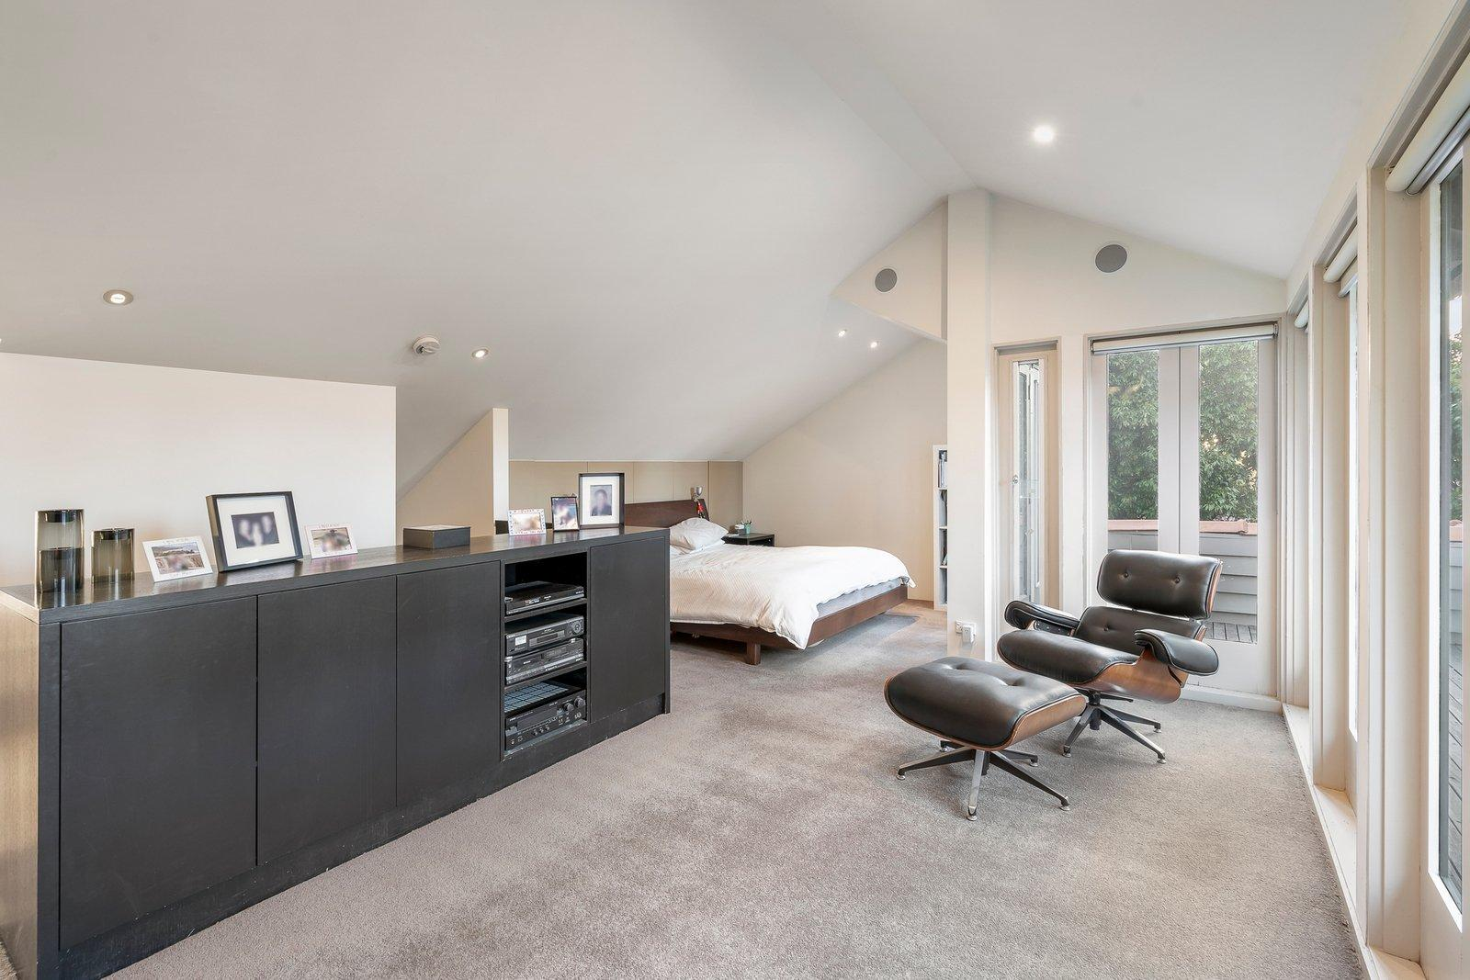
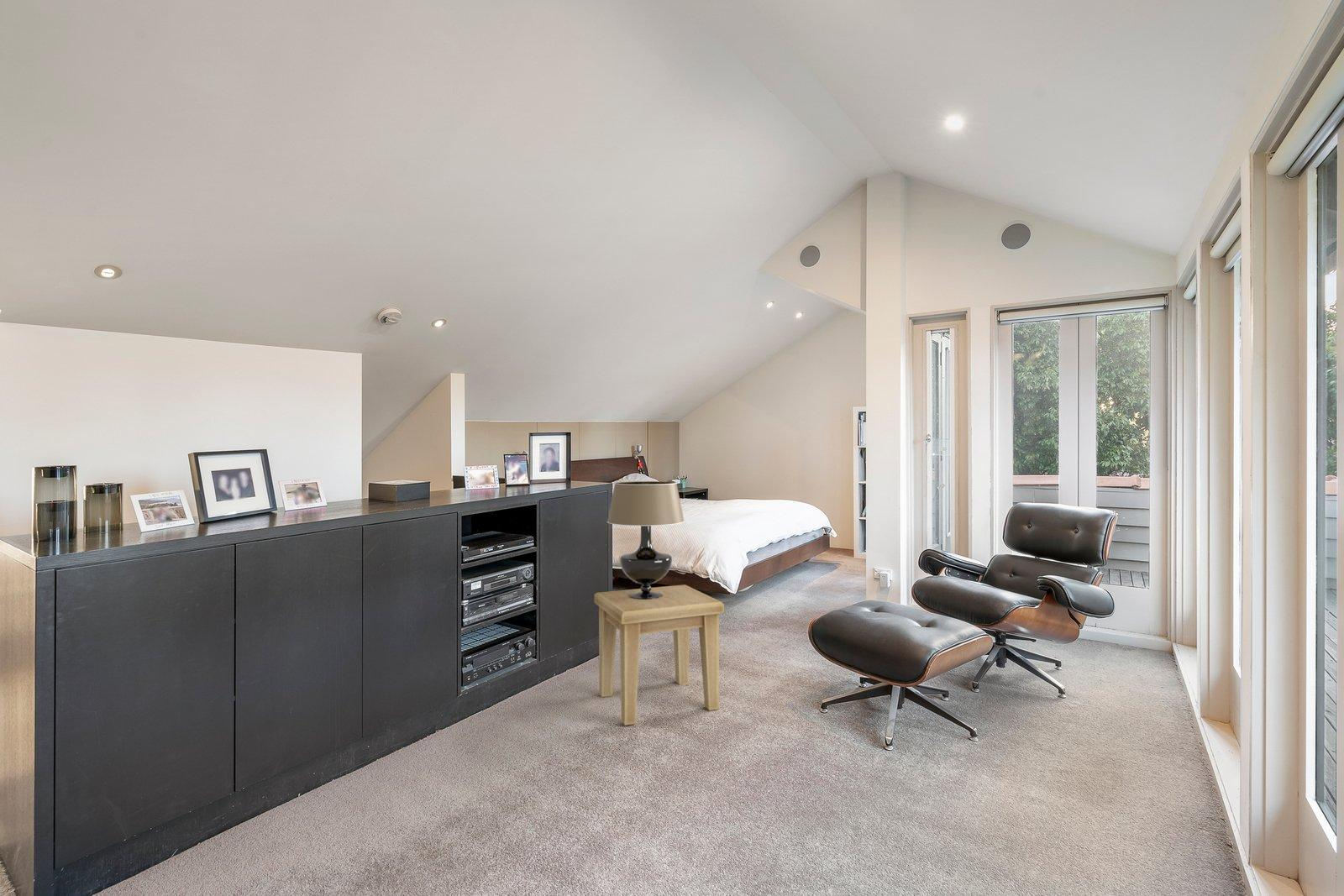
+ side table (653, 632)
+ table lamp (645, 538)
